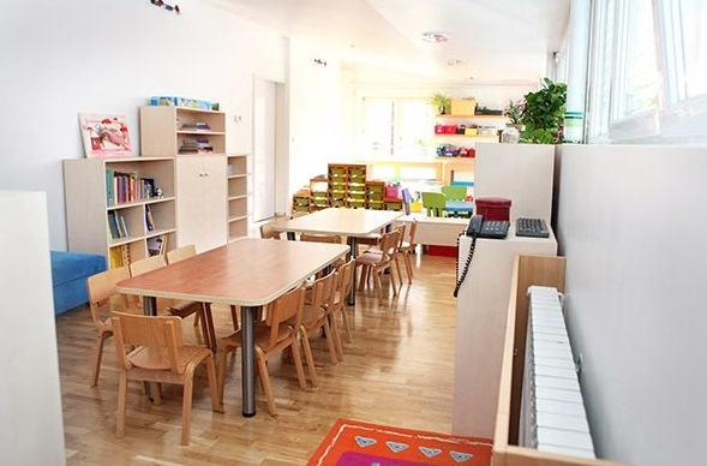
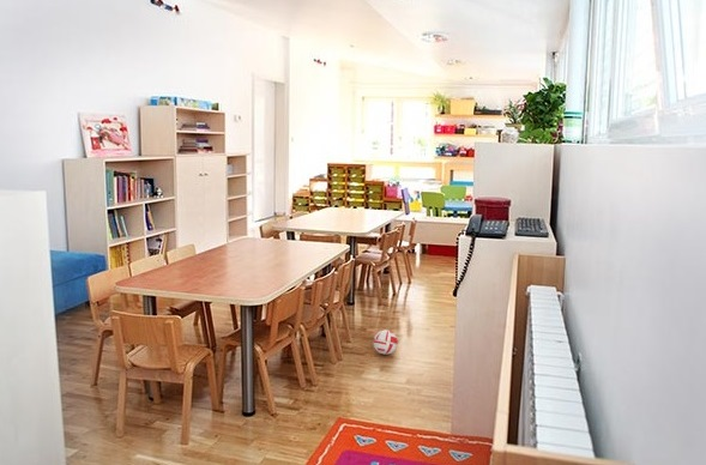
+ ball (385, 342)
